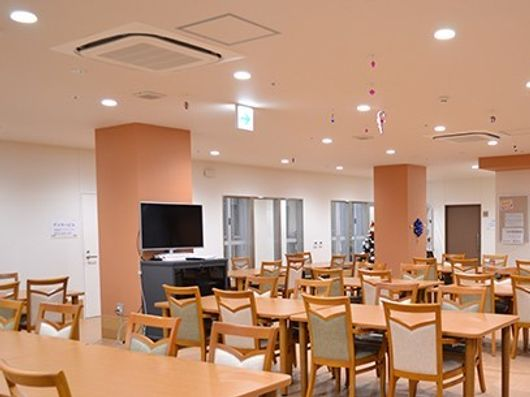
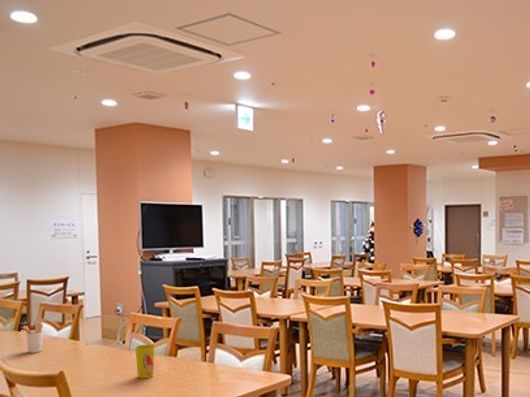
+ cup (145, 361)
+ utensil holder (31, 337)
